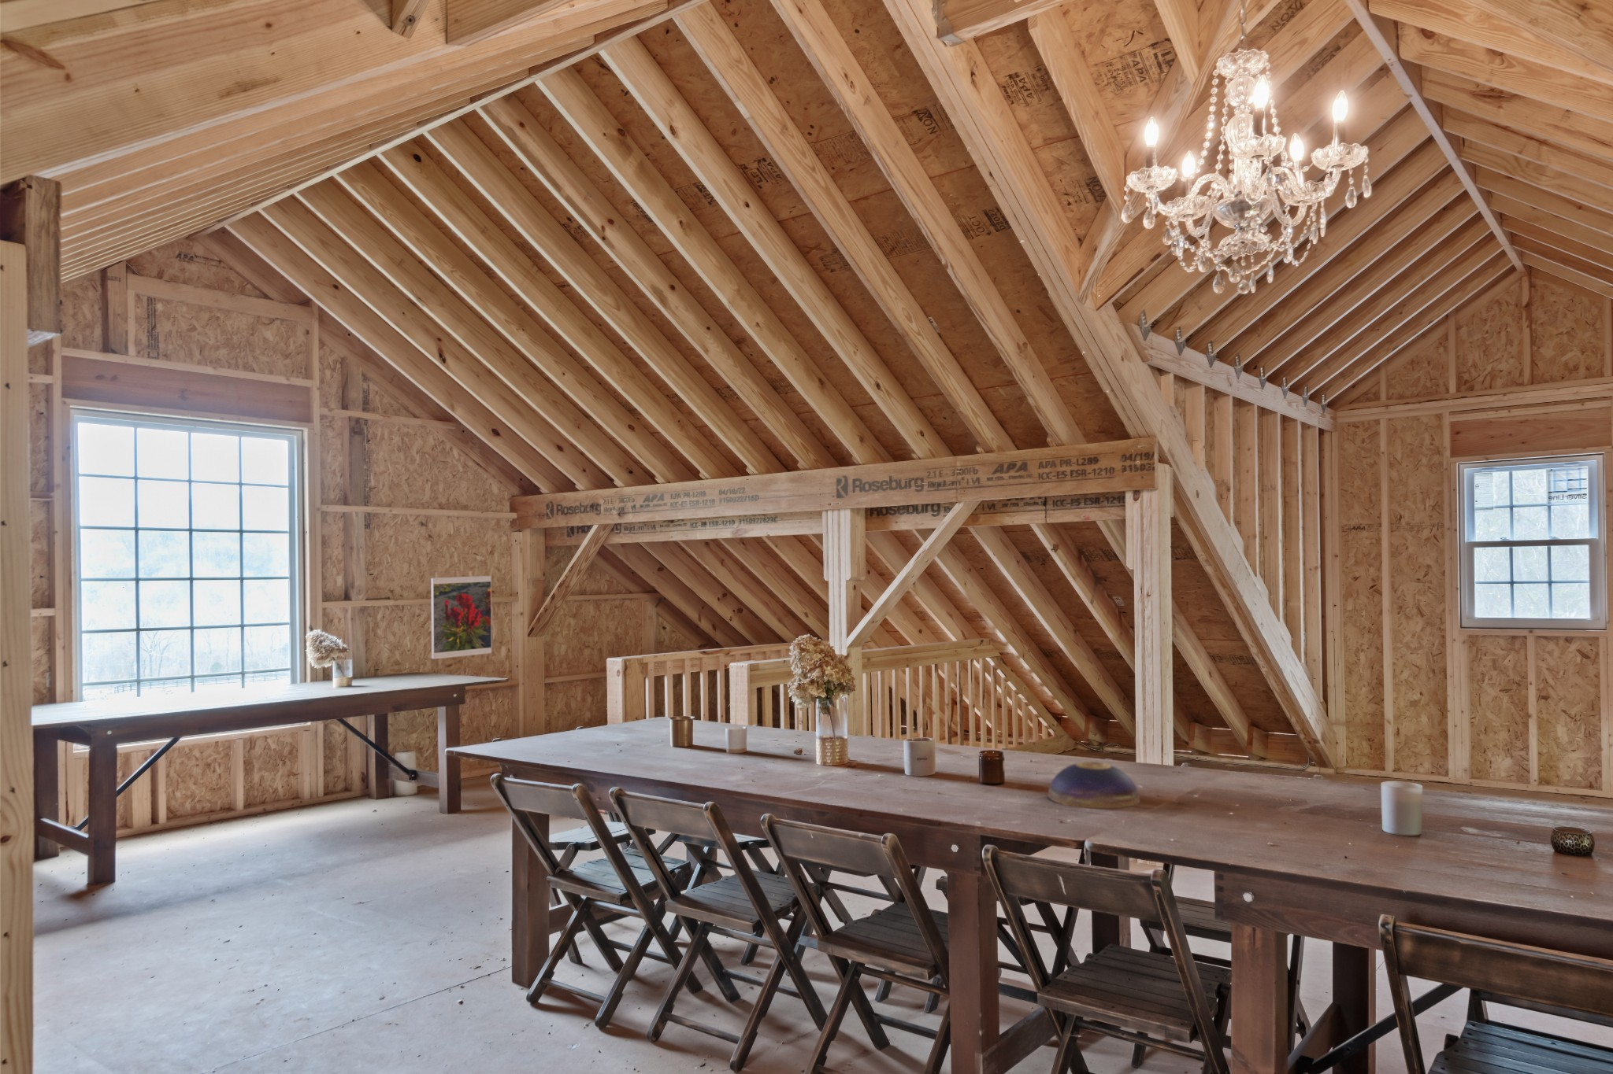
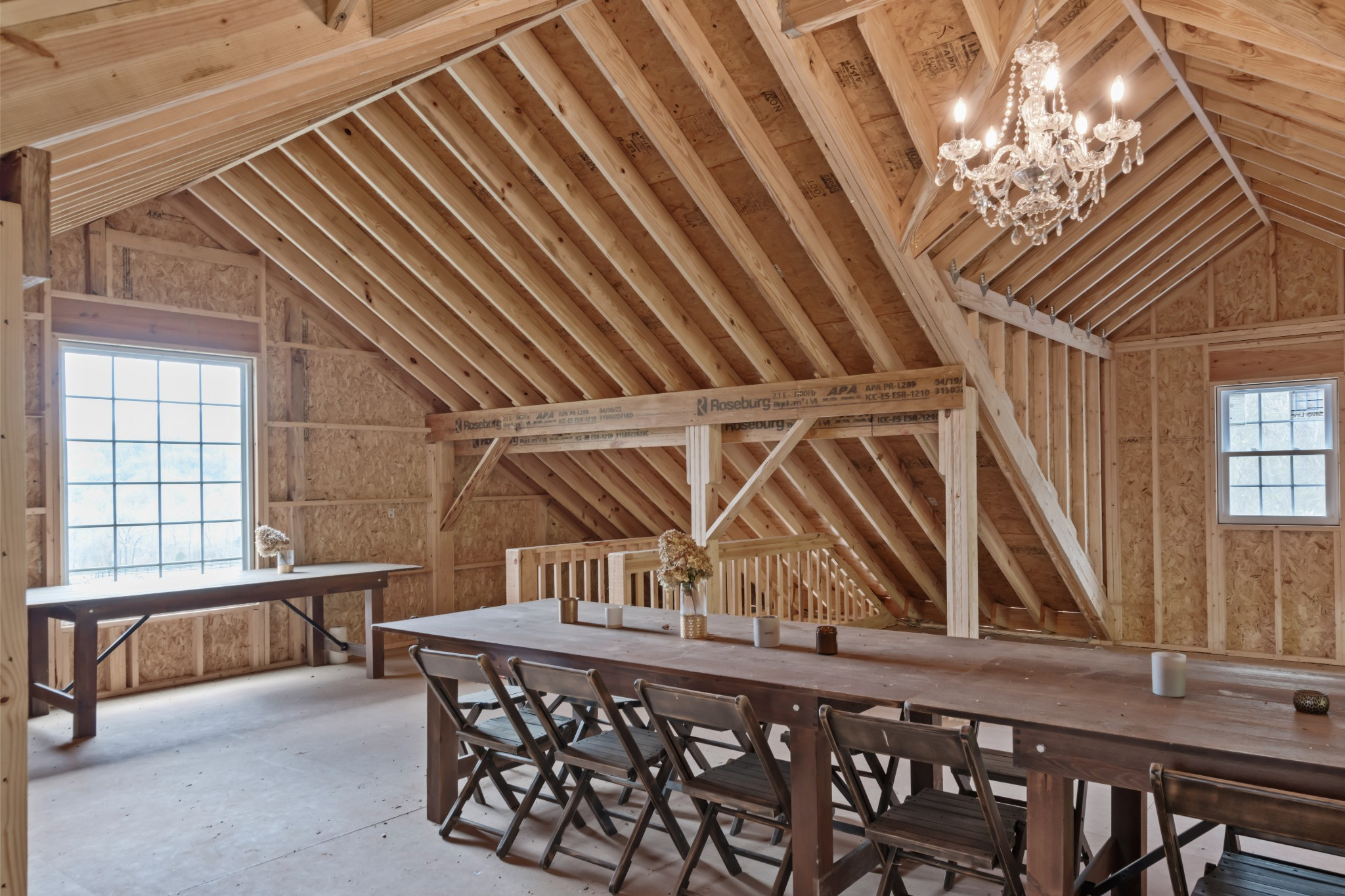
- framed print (462, 616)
- decorative bowl (1094, 780)
